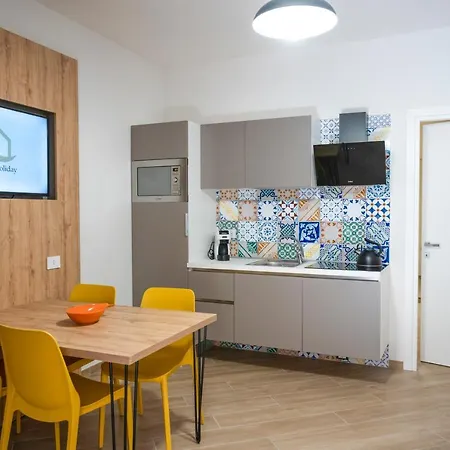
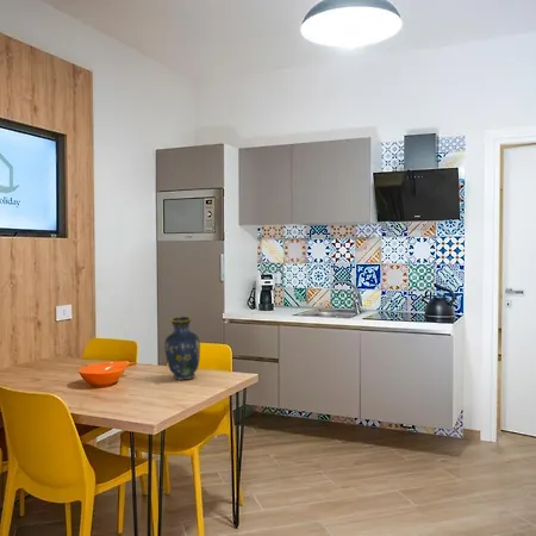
+ vase (182, 348)
